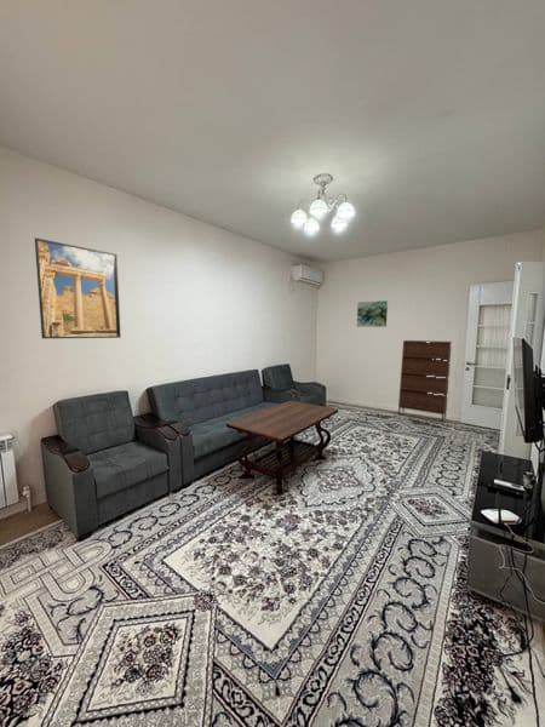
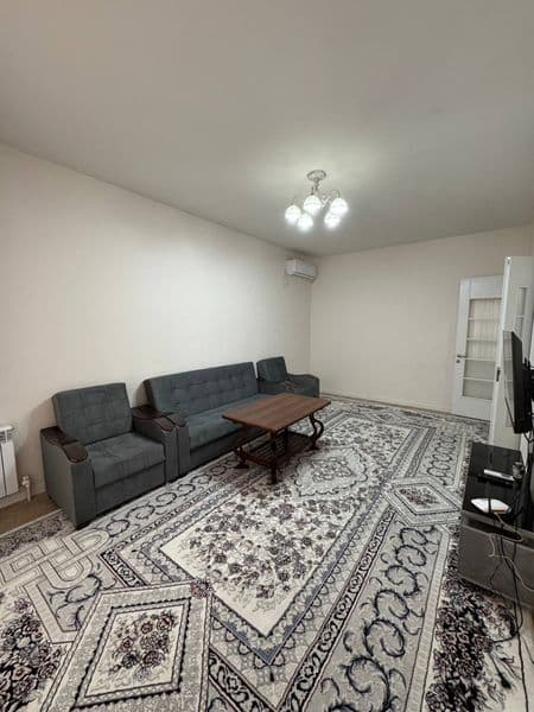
- wall art (372, 314)
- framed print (81, 293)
- shoe cabinet (423, 379)
